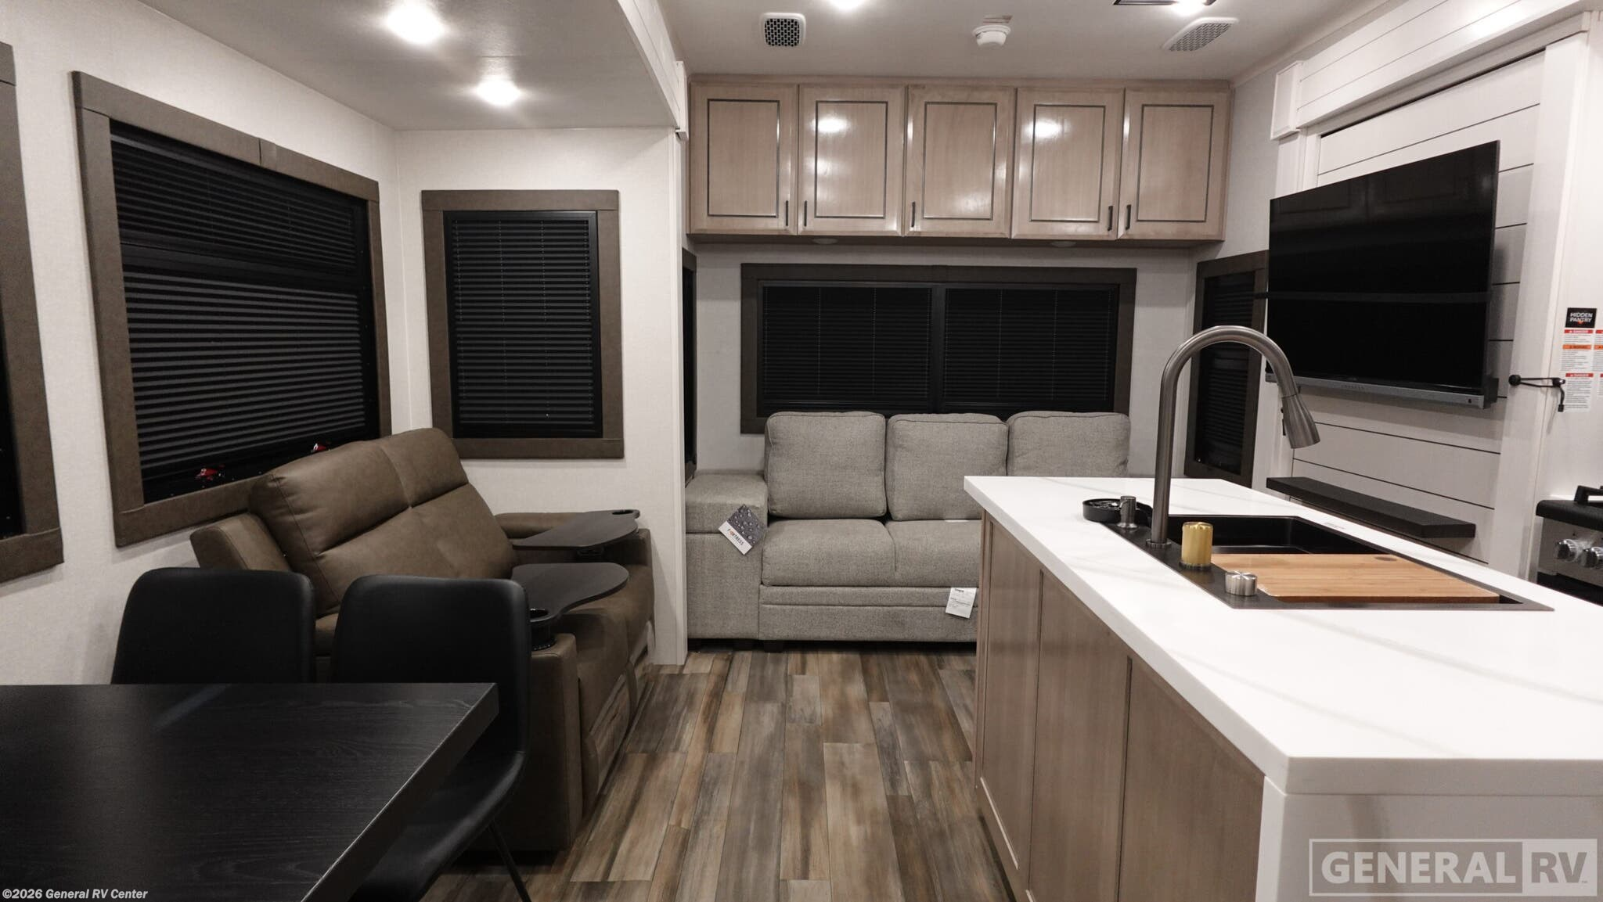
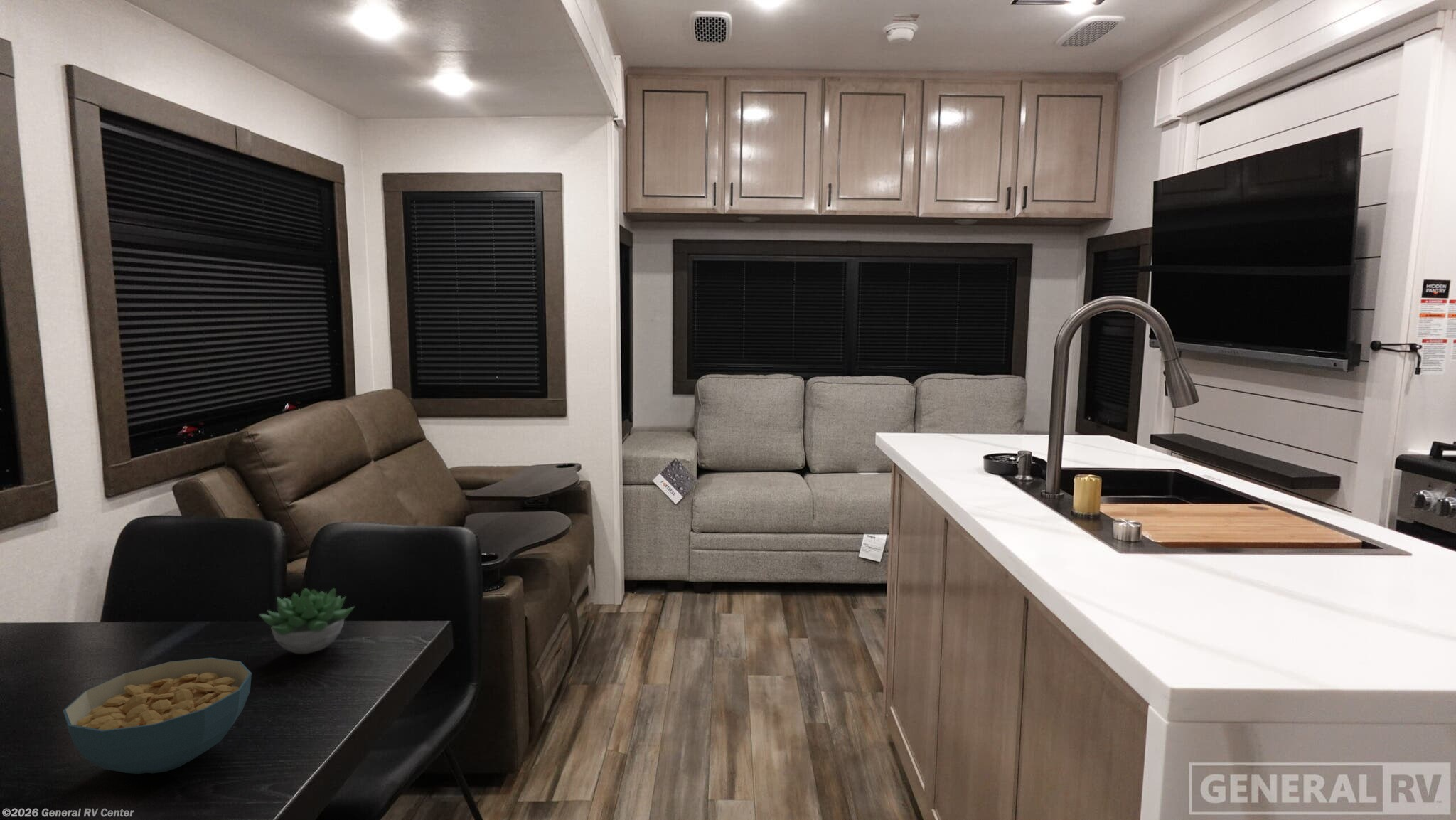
+ cereal bowl (165, 725)
+ succulent plant (309, 622)
